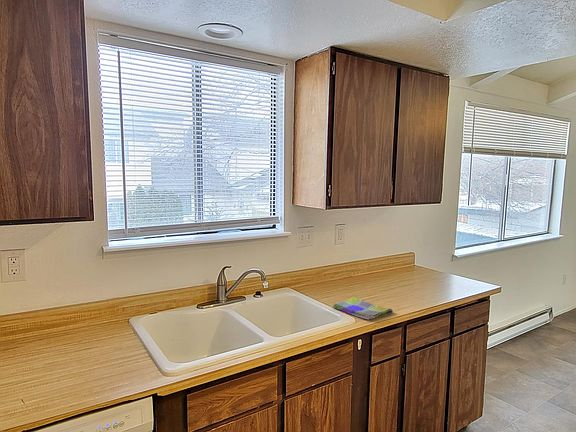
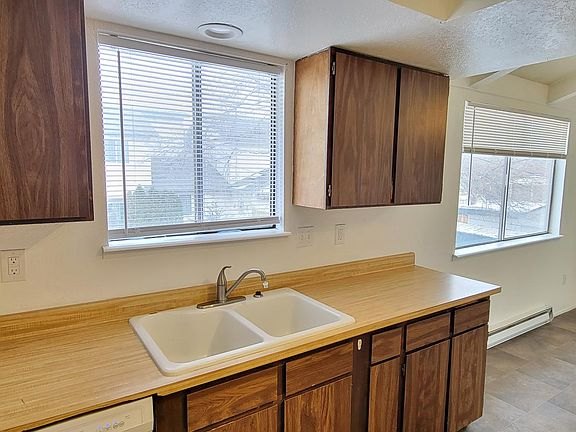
- dish towel (362, 307)
